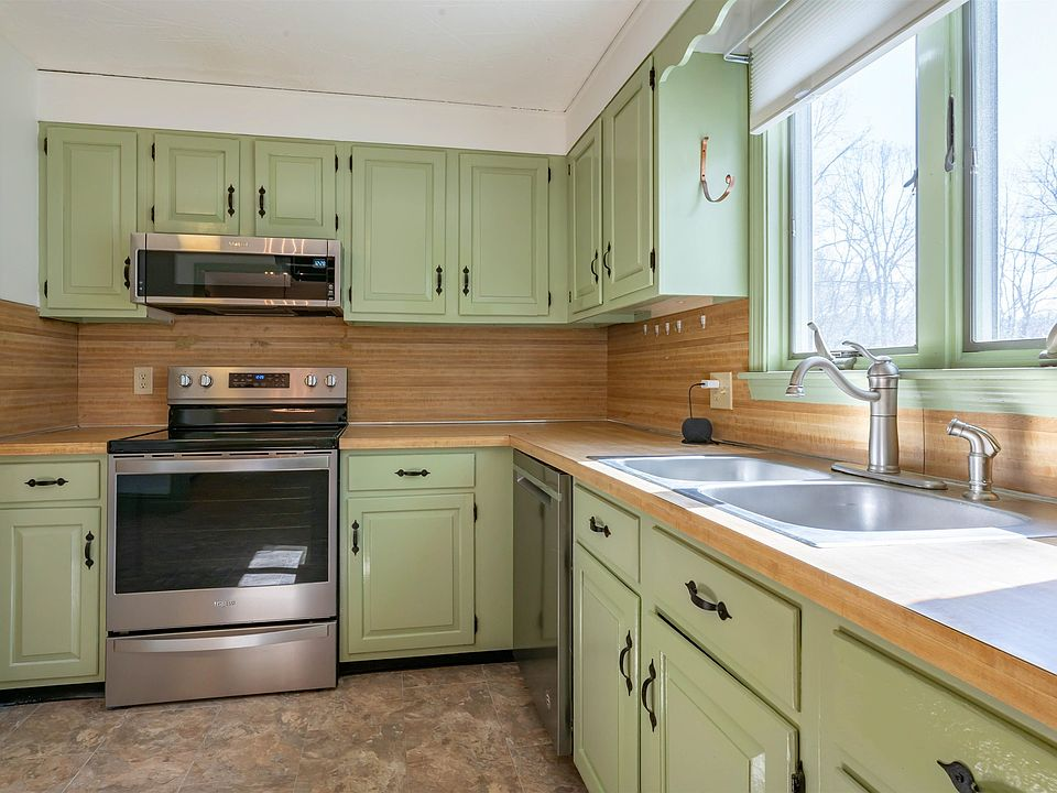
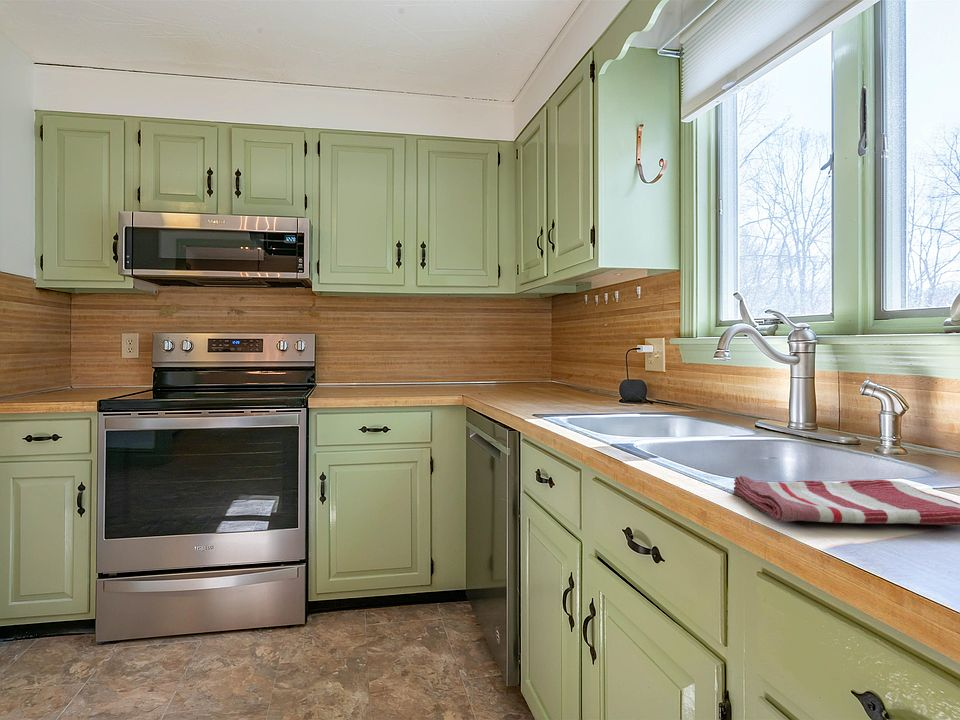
+ dish towel (848, 499)
